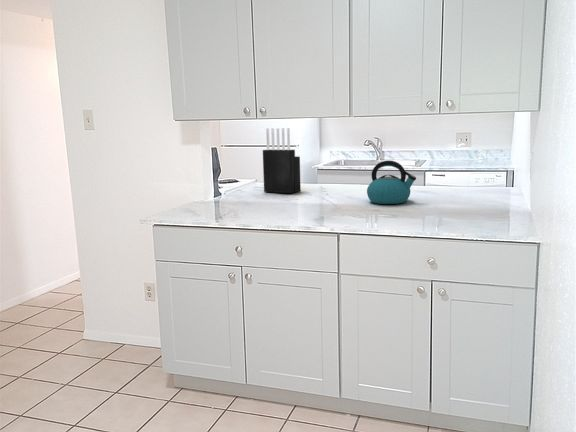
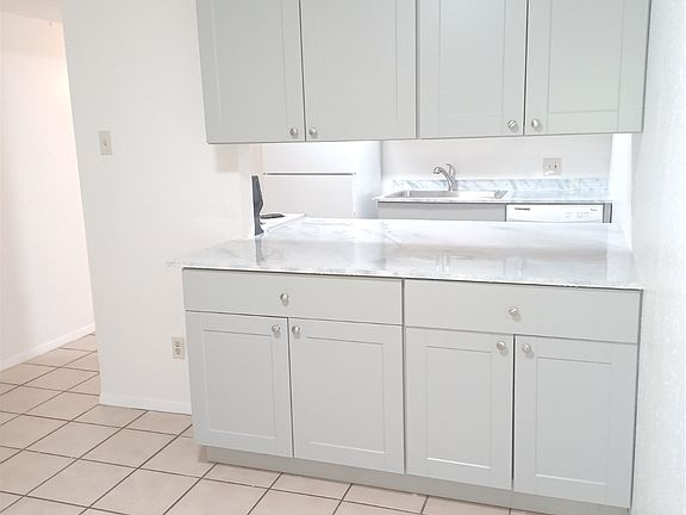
- kettle (391, 181)
- knife block (282, 160)
